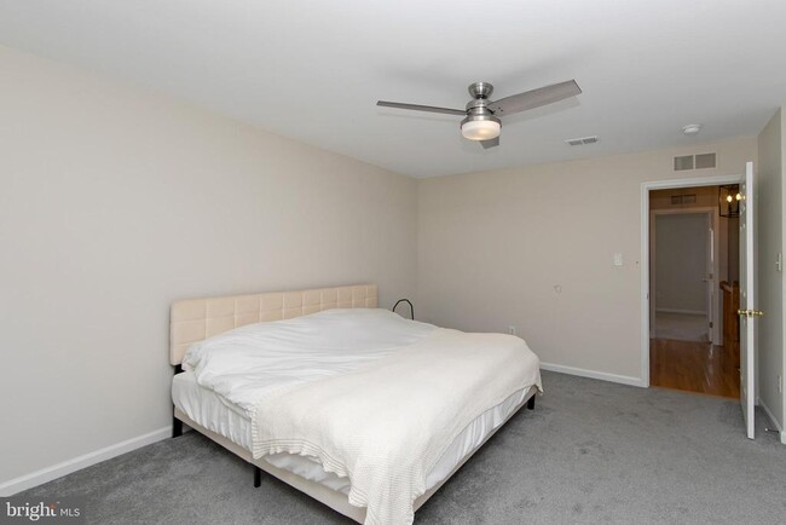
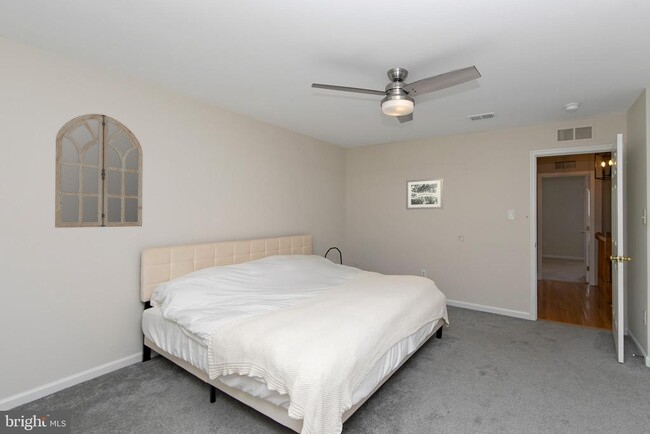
+ wall art (424, 194)
+ home mirror (103, 170)
